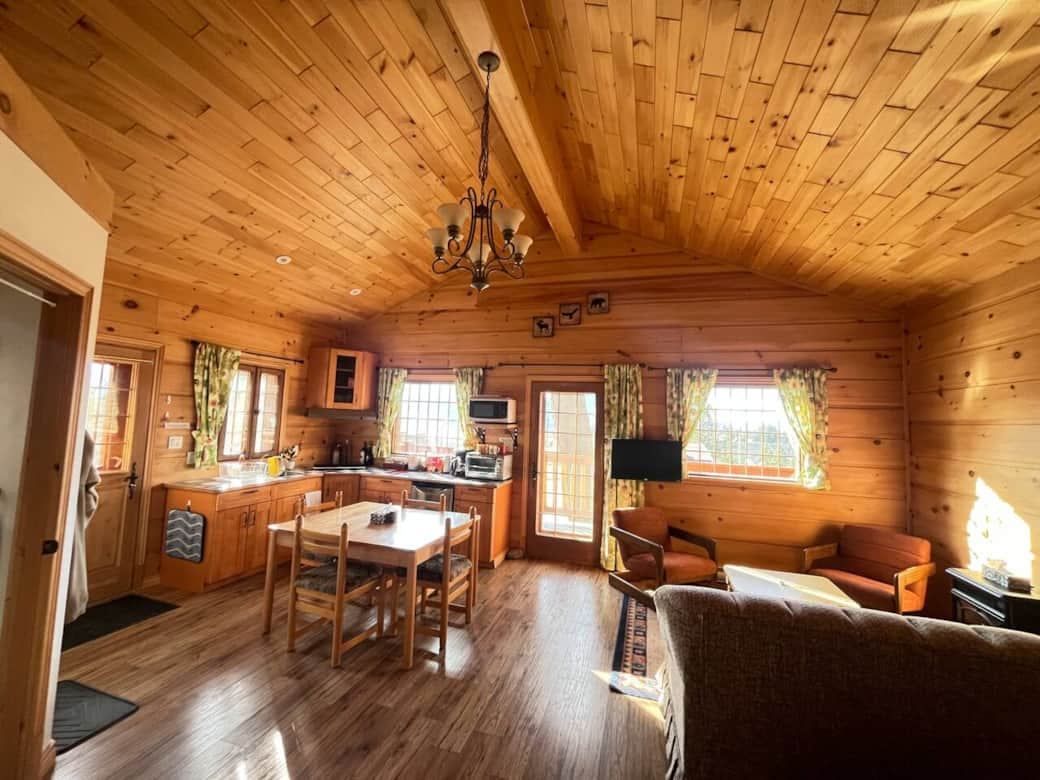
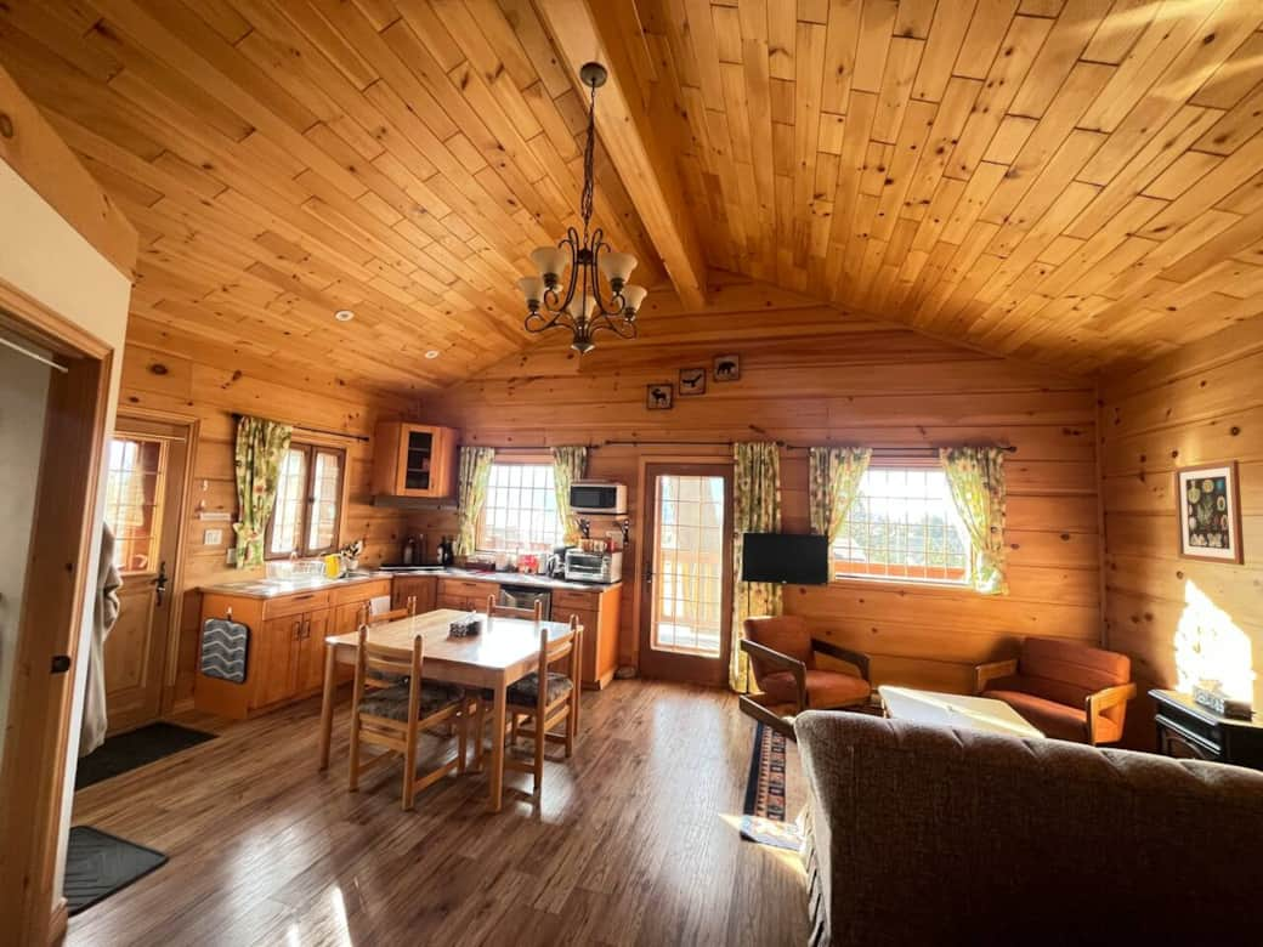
+ wall art (1206, 512)
